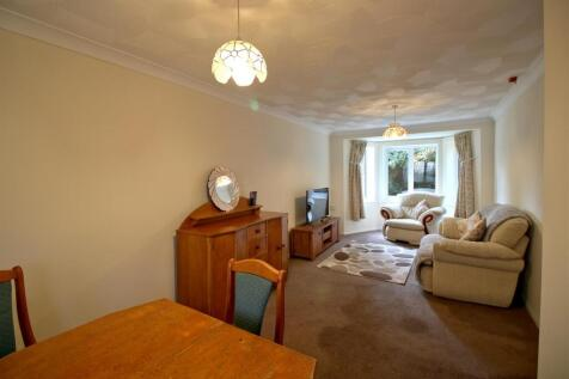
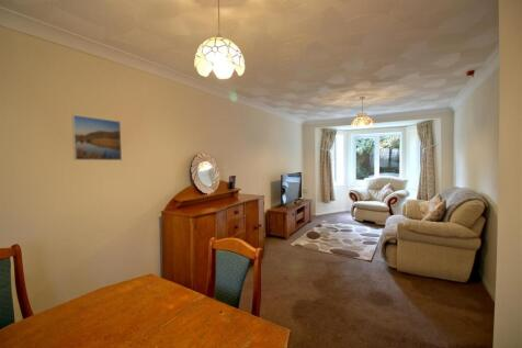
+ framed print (98, 139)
